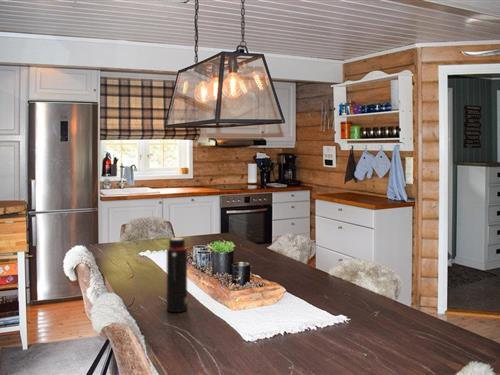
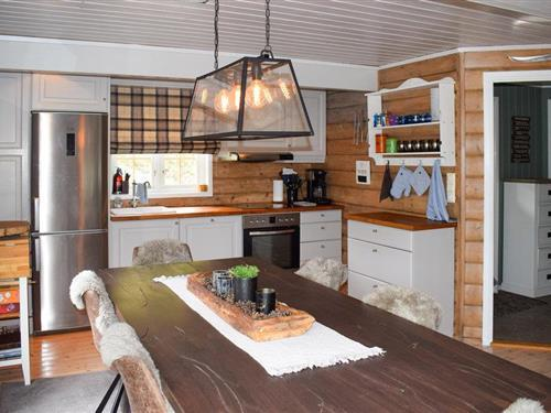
- water bottle (176, 274)
